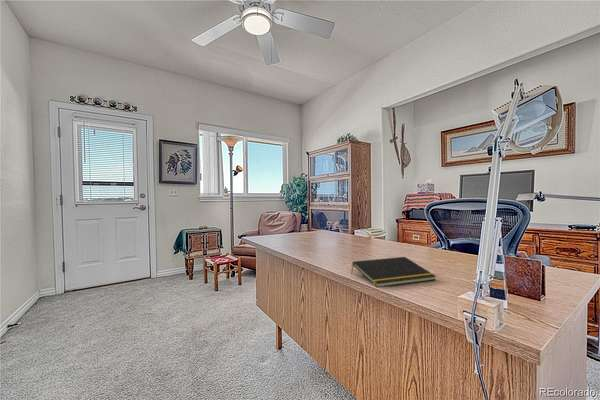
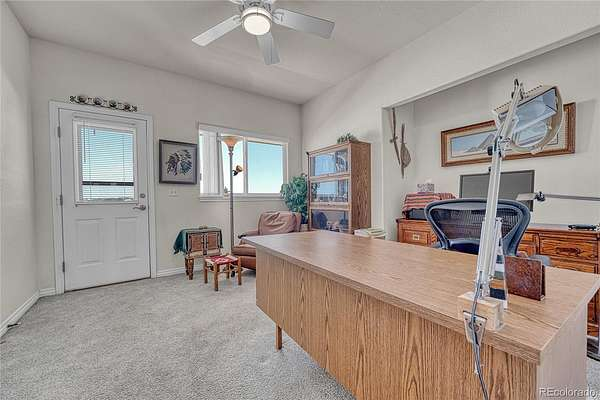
- notepad (392, 270)
